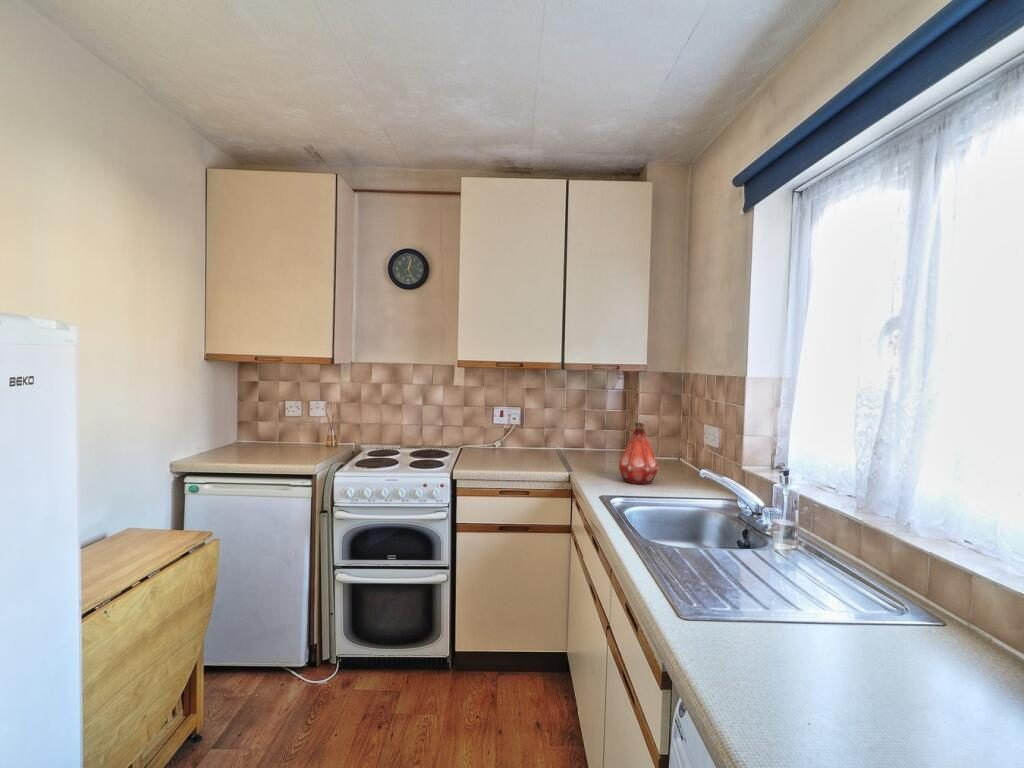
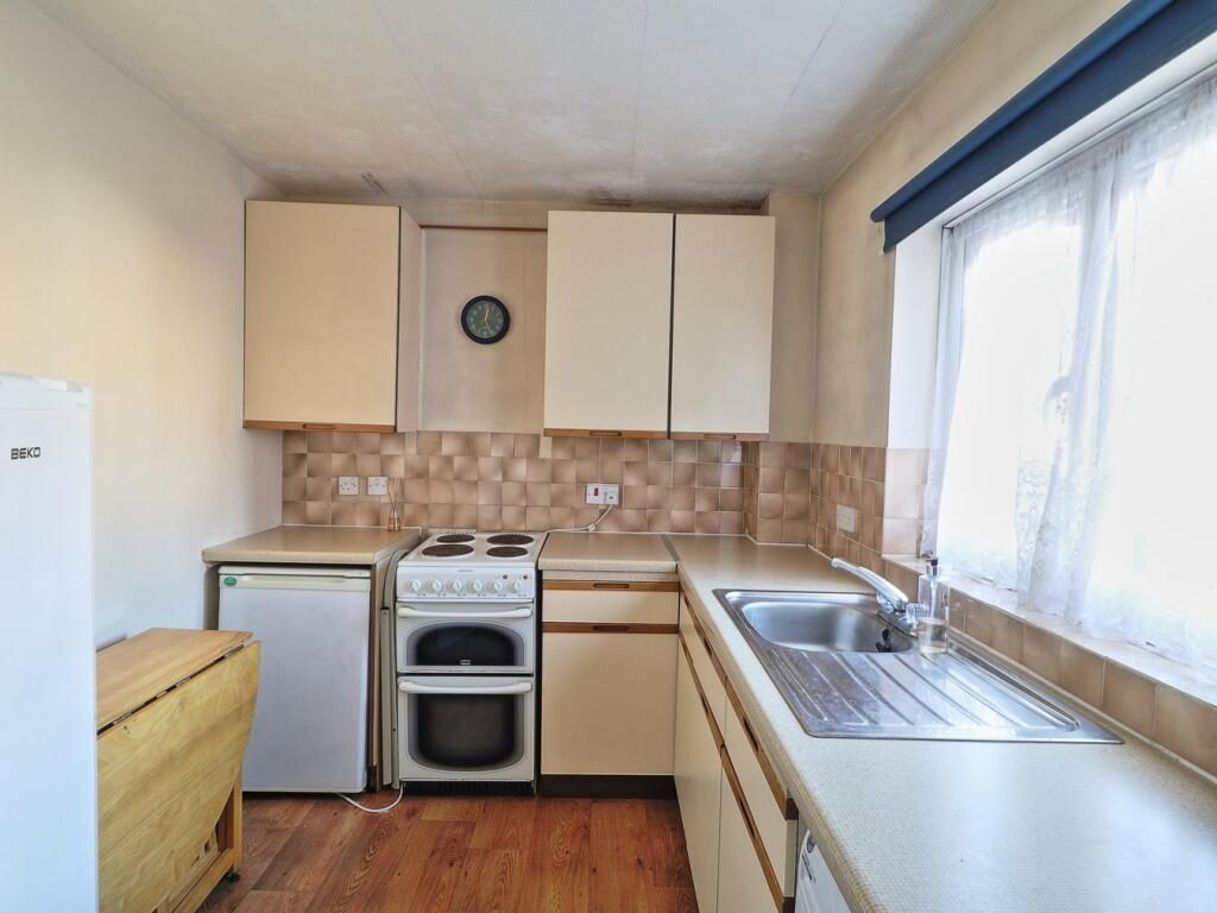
- bottle (637, 452)
